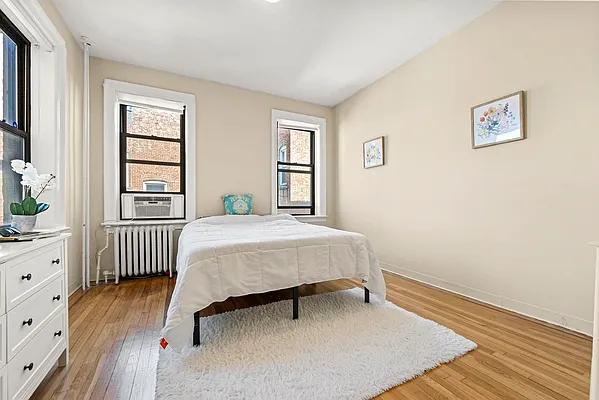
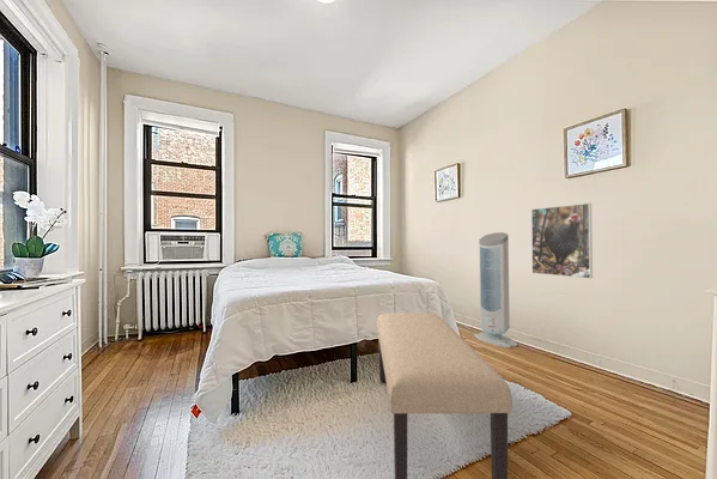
+ air purifier (493, 286)
+ bench (423, 377)
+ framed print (559, 241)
